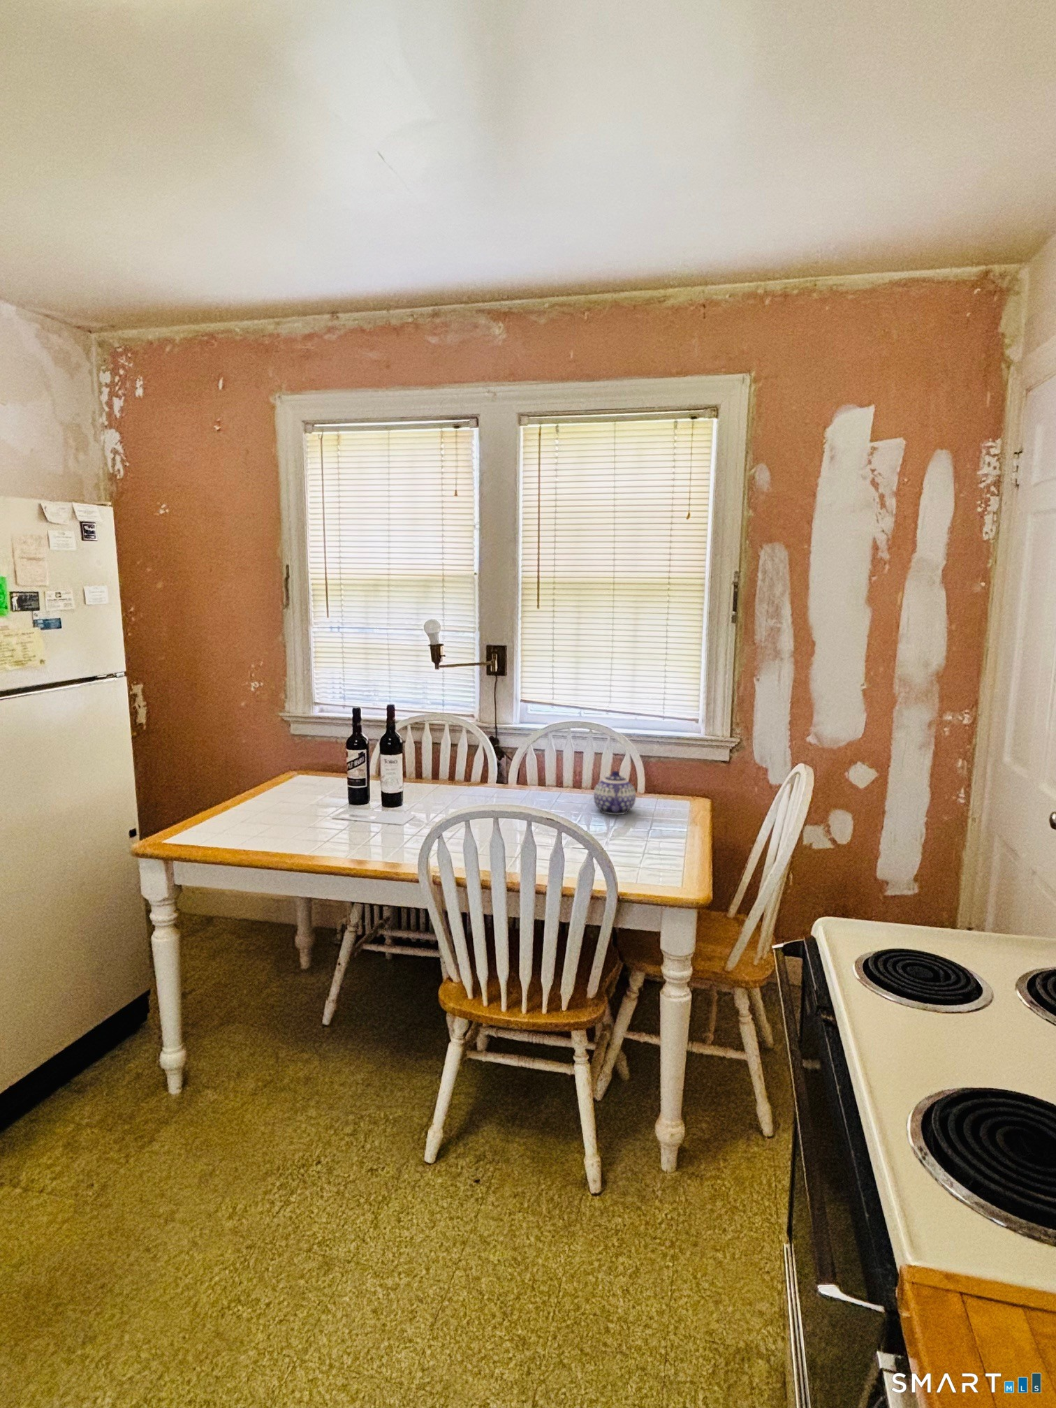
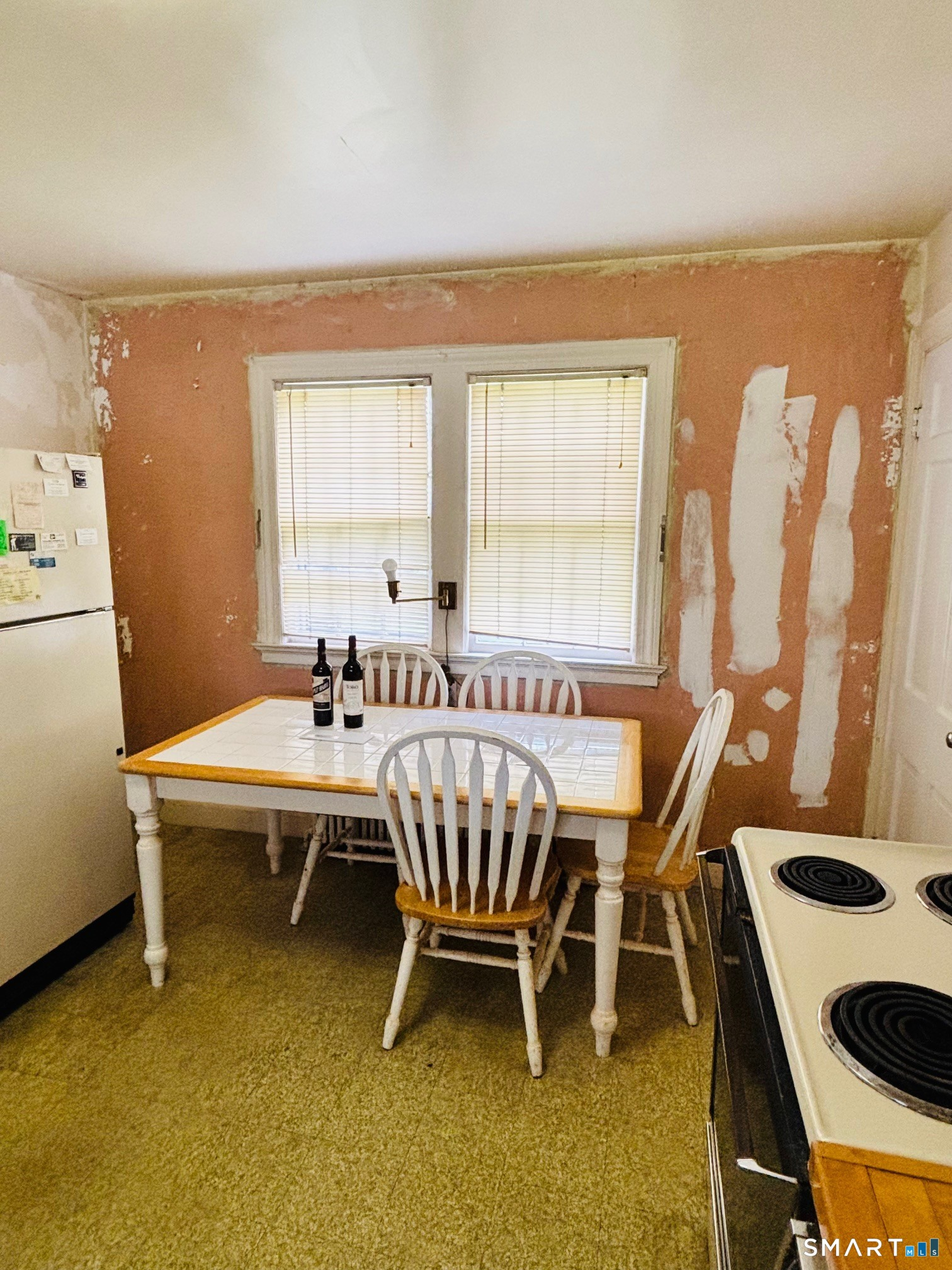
- teapot (615, 790)
